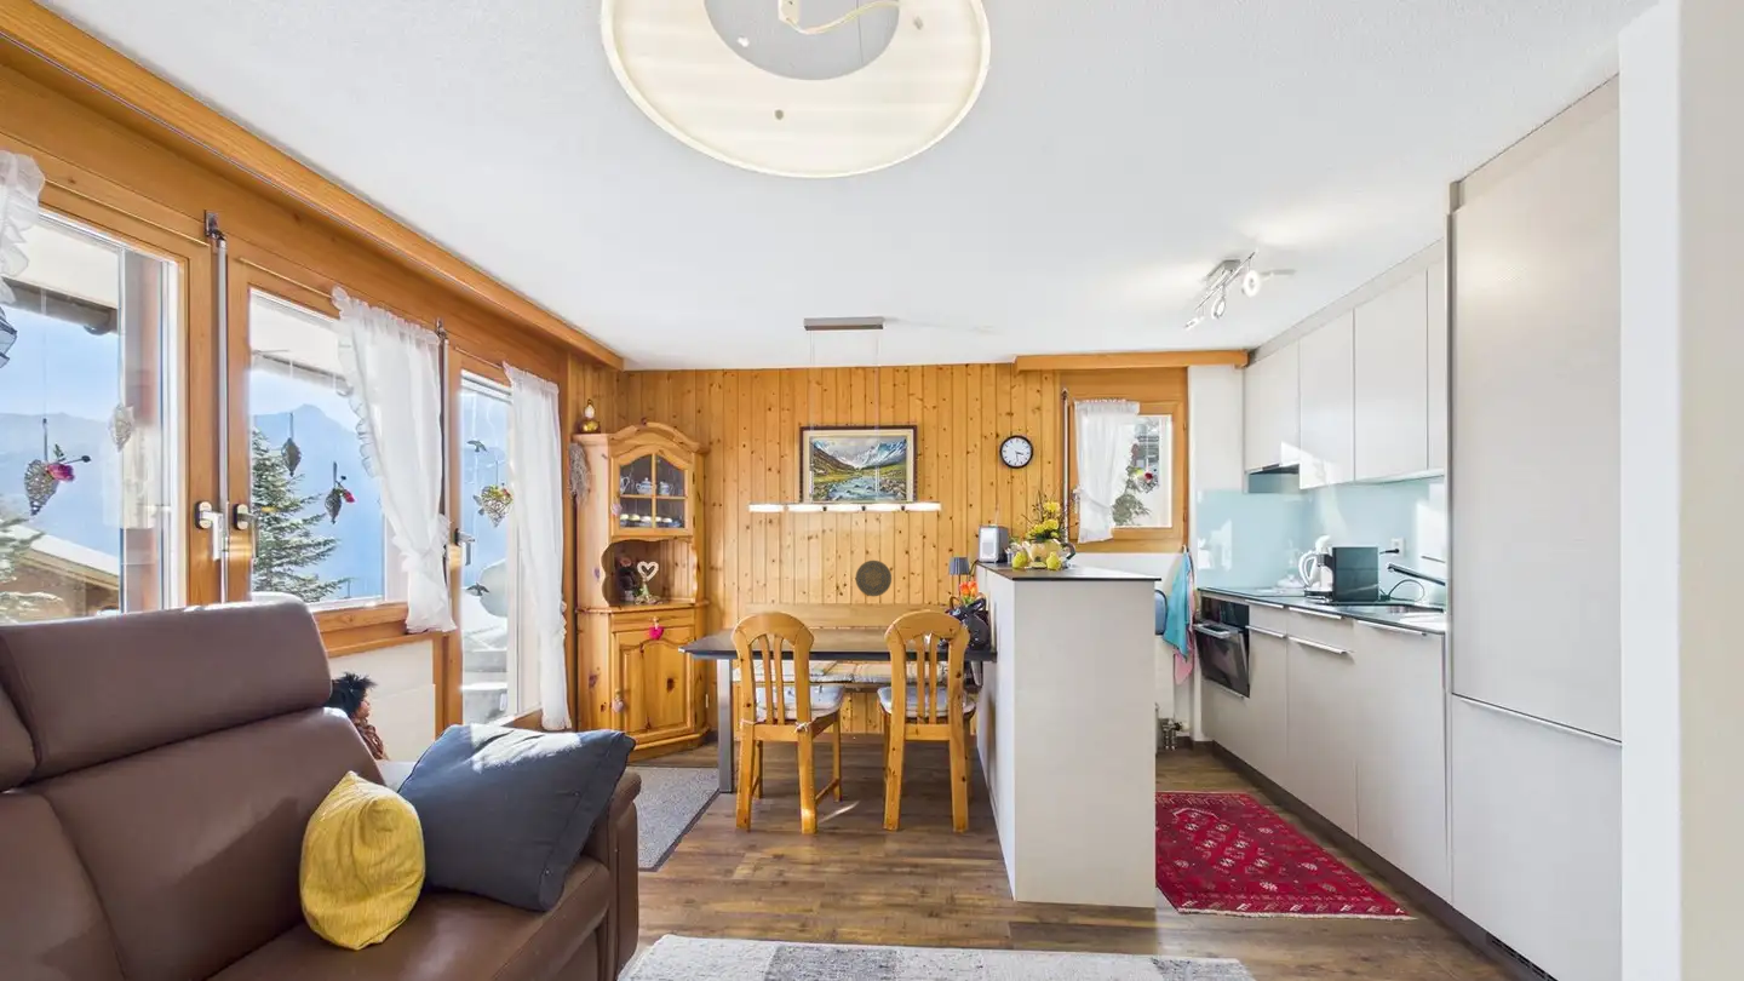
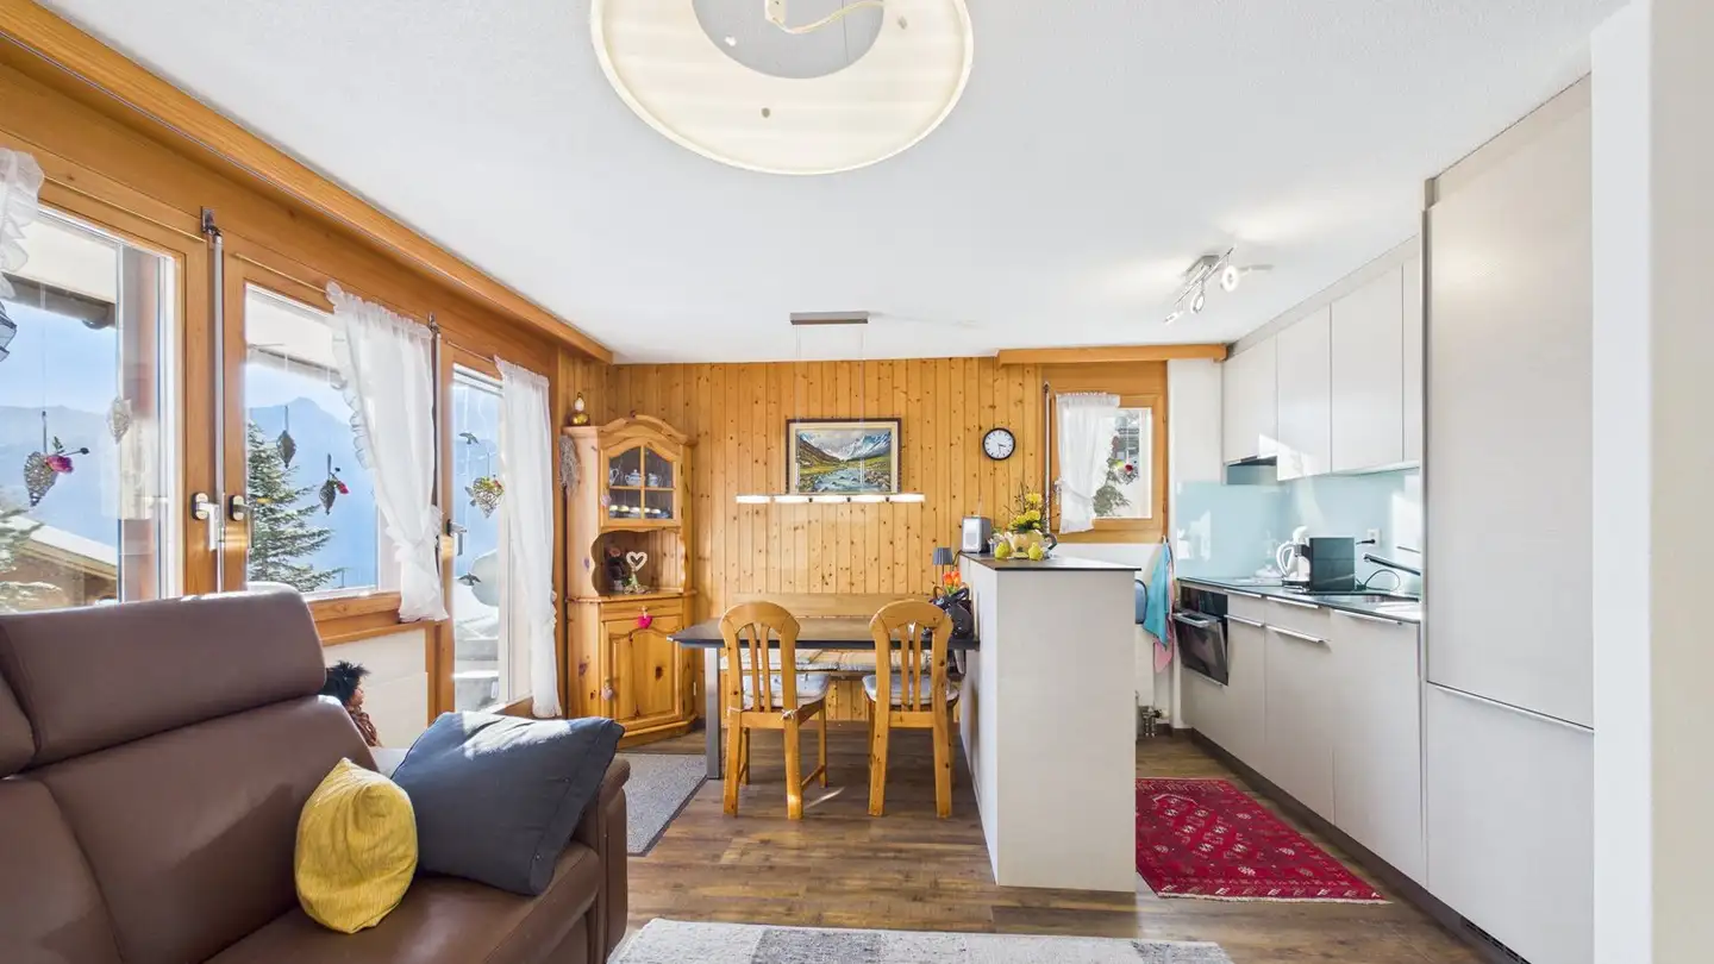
- decorative plate (873, 578)
